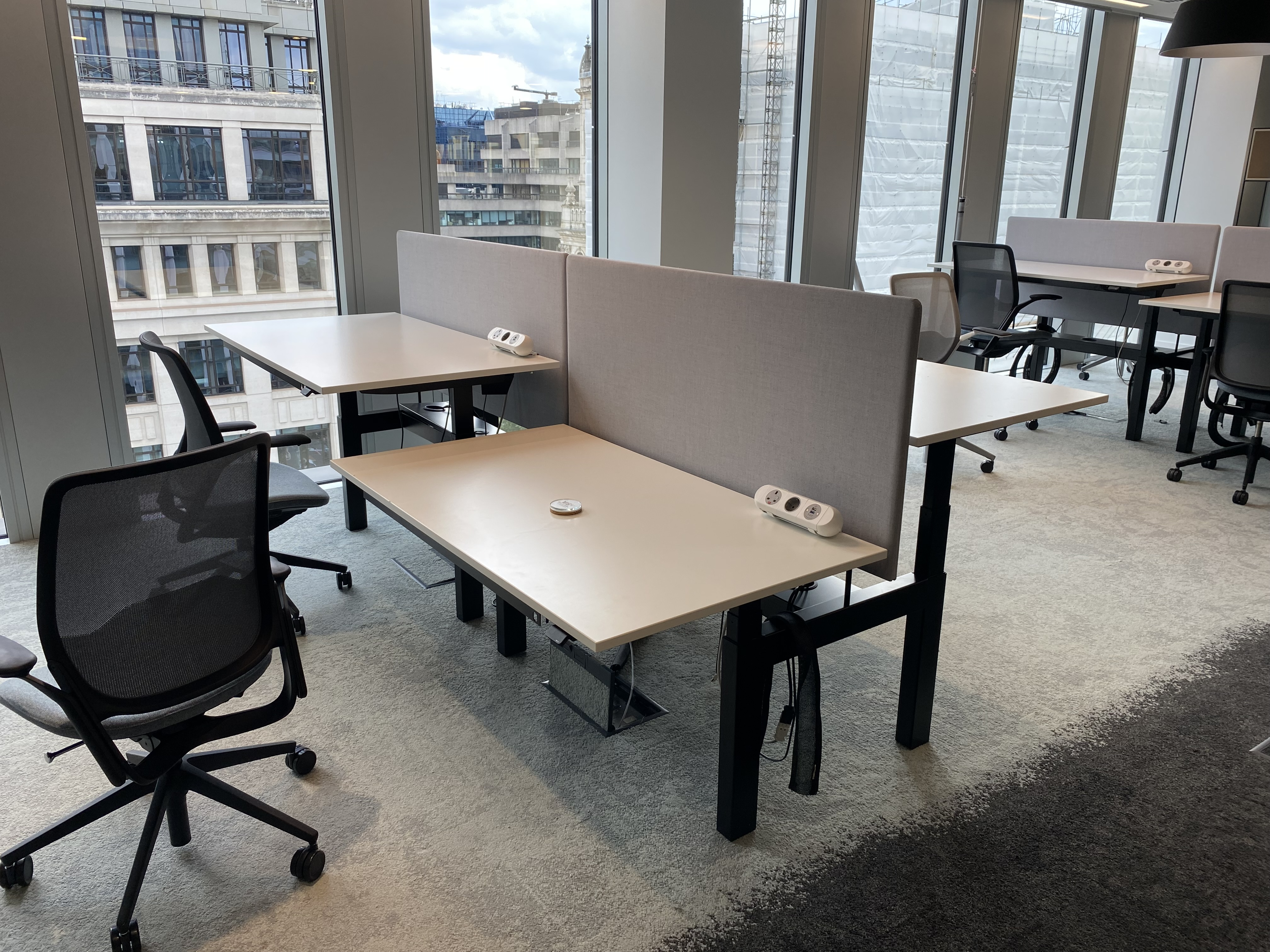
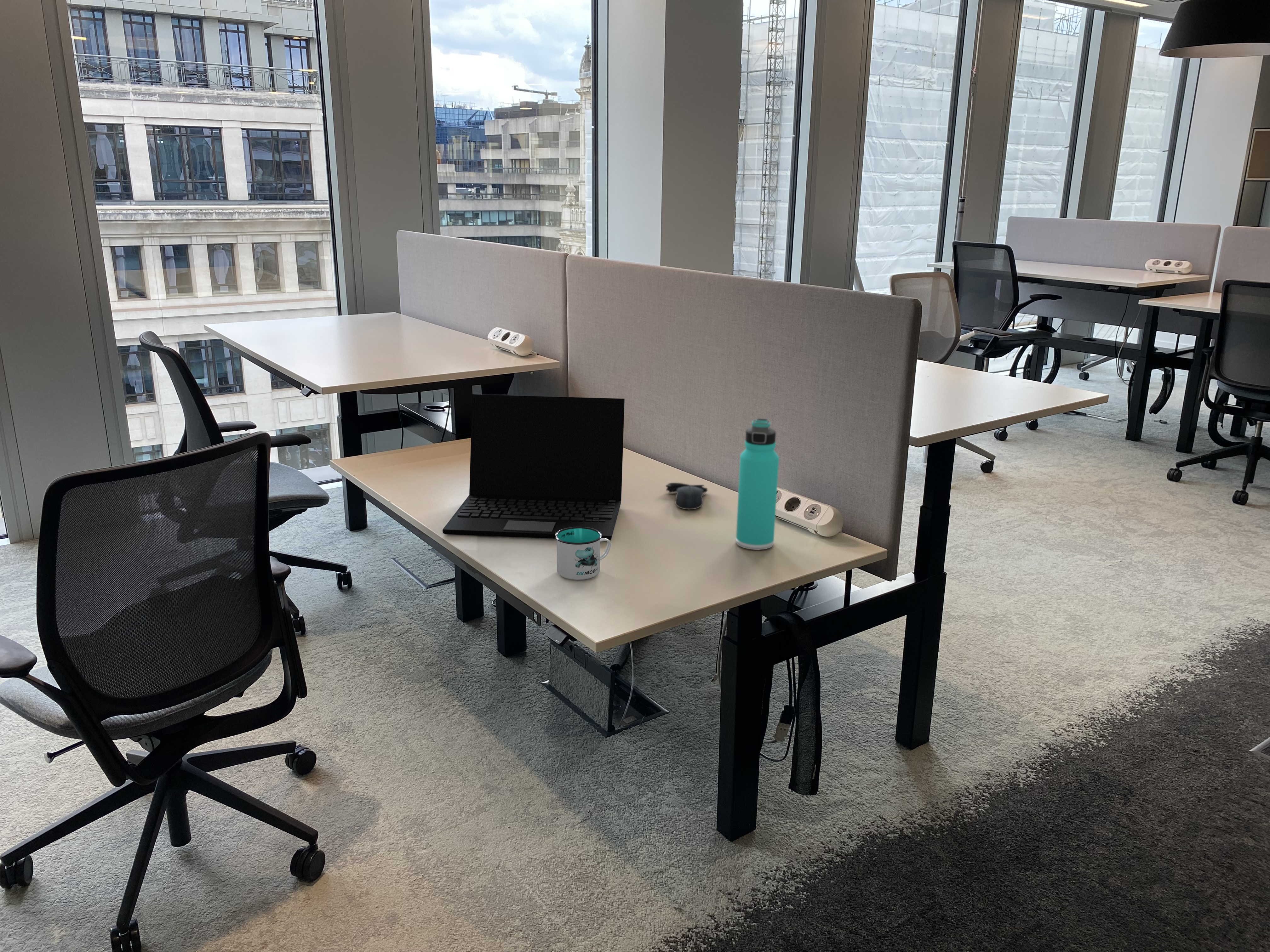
+ thermos bottle (758, 483)
+ computer mouse (688, 492)
+ laptop (538, 463)
+ mug (584, 552)
